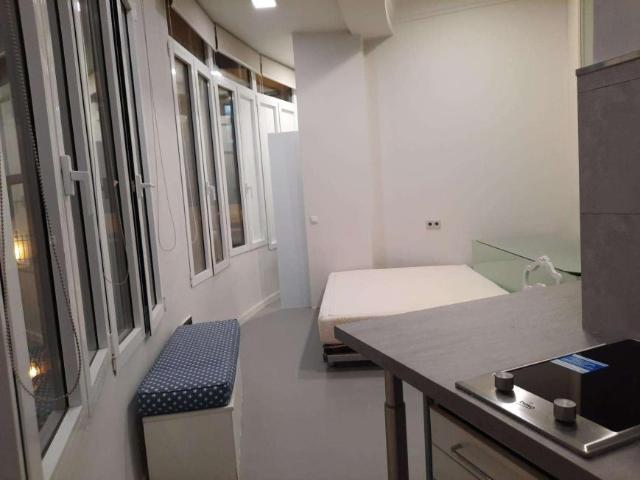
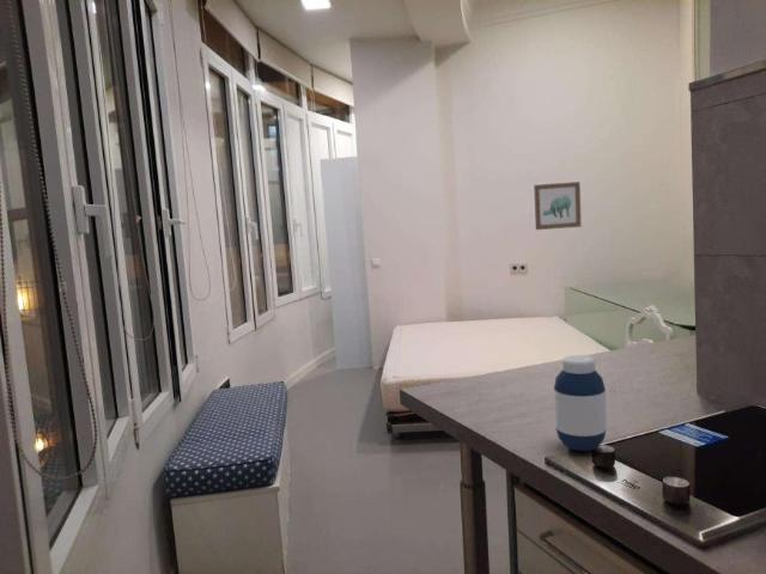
+ wall art (557, 206)
+ medicine bottle (579, 403)
